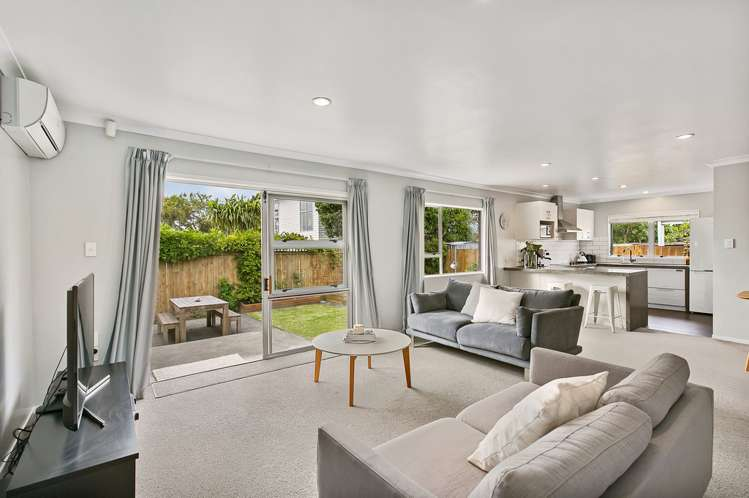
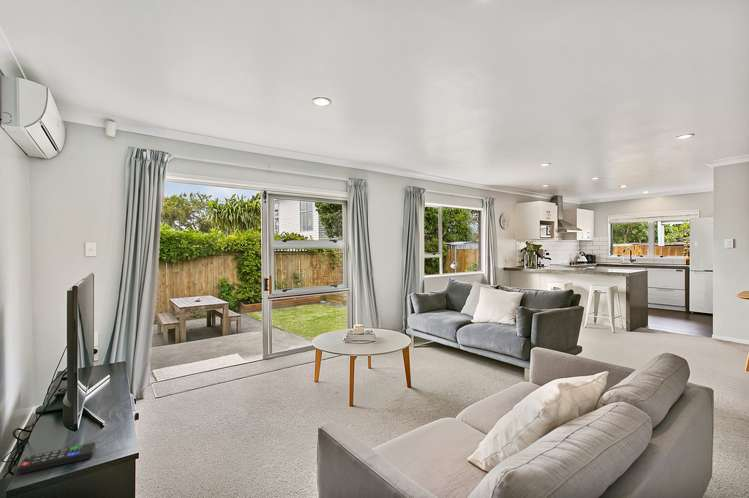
+ remote control (59, 456)
